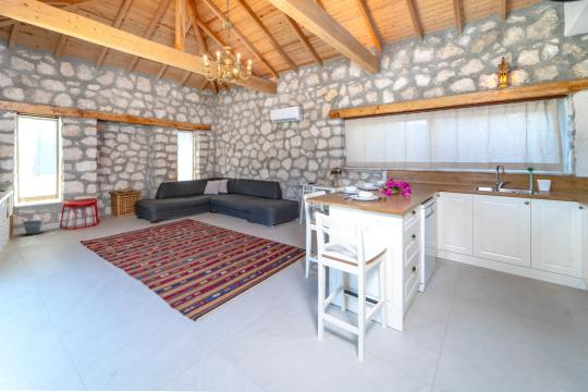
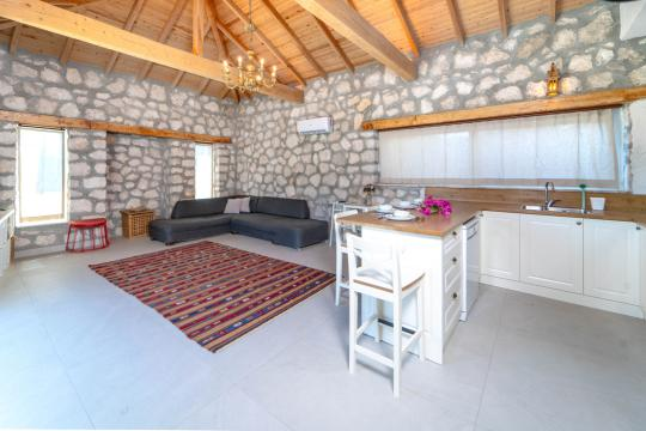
- bucket (33, 222)
